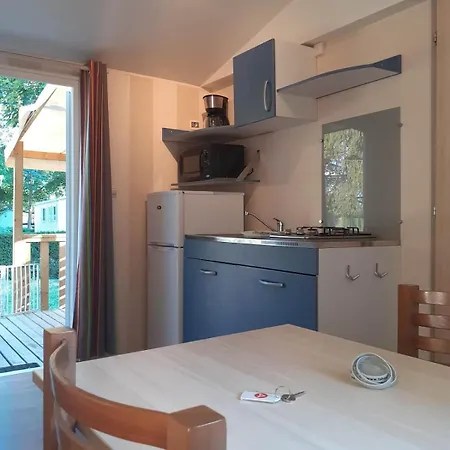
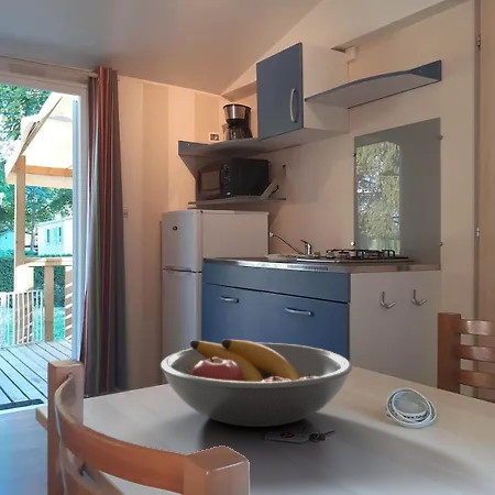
+ fruit bowl (255, 380)
